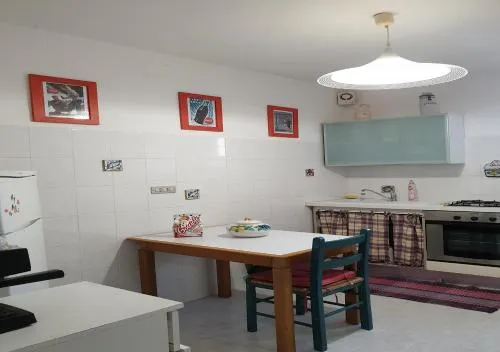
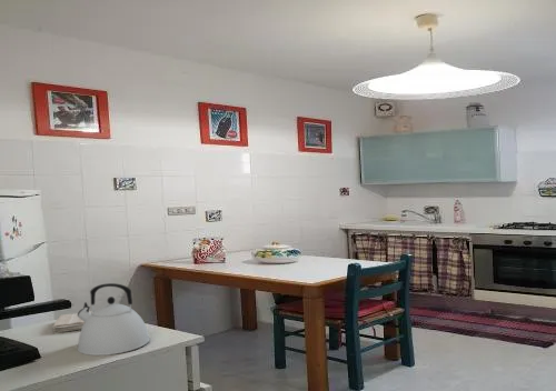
+ washcloth (73, 320)
+ kettle (110, 313)
